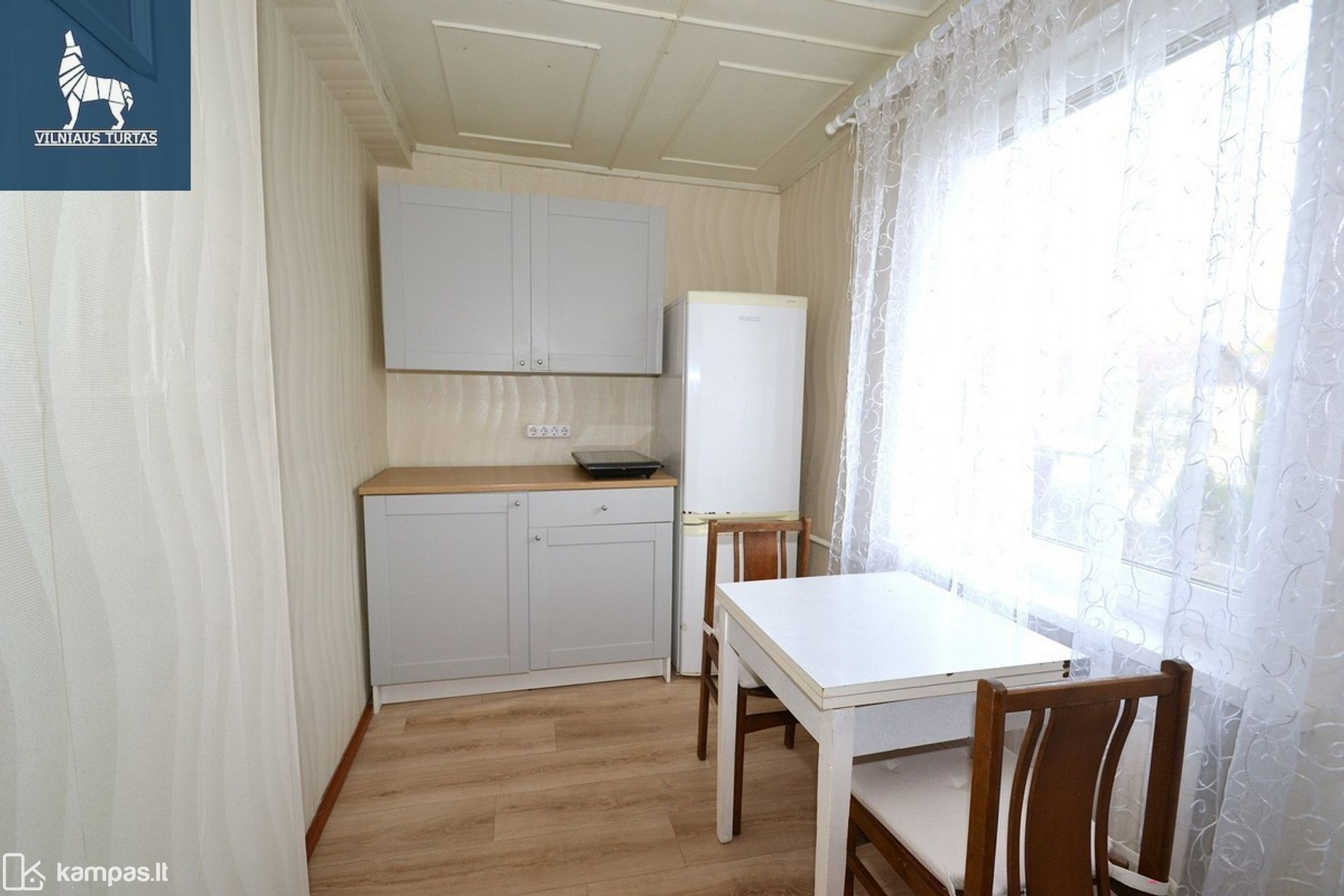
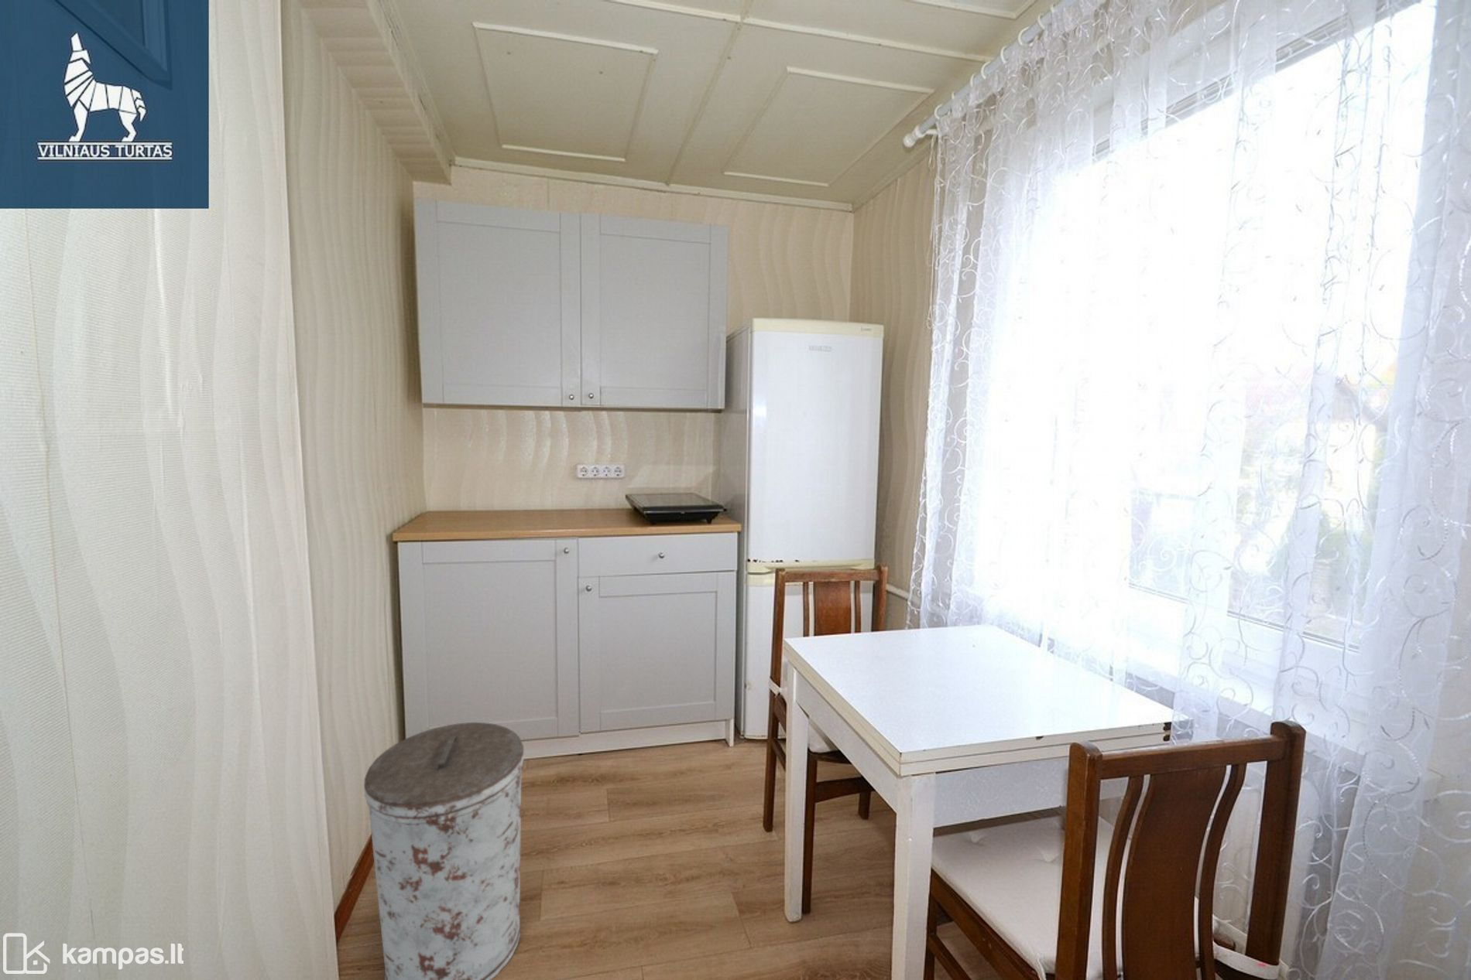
+ trash can (451, 849)
